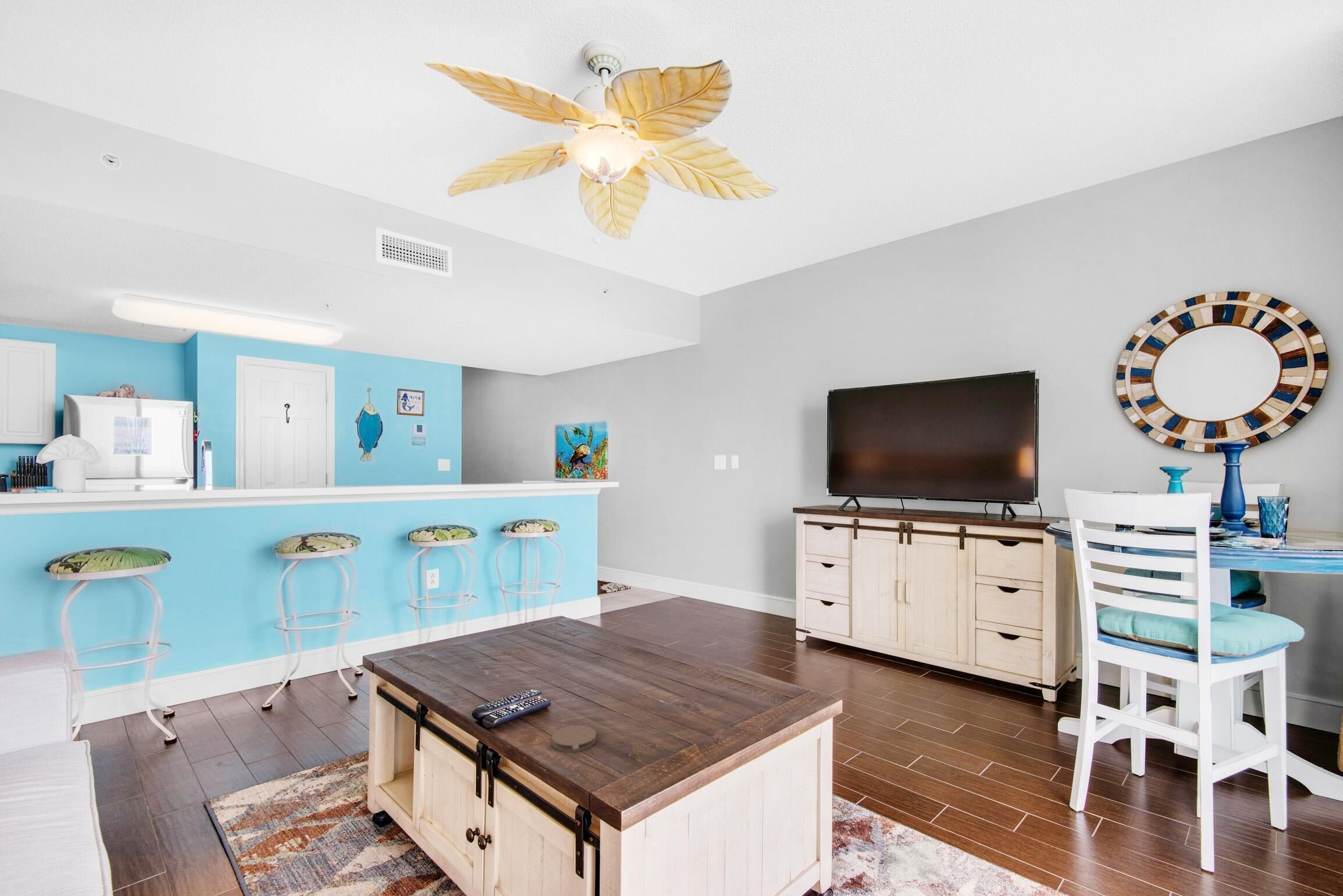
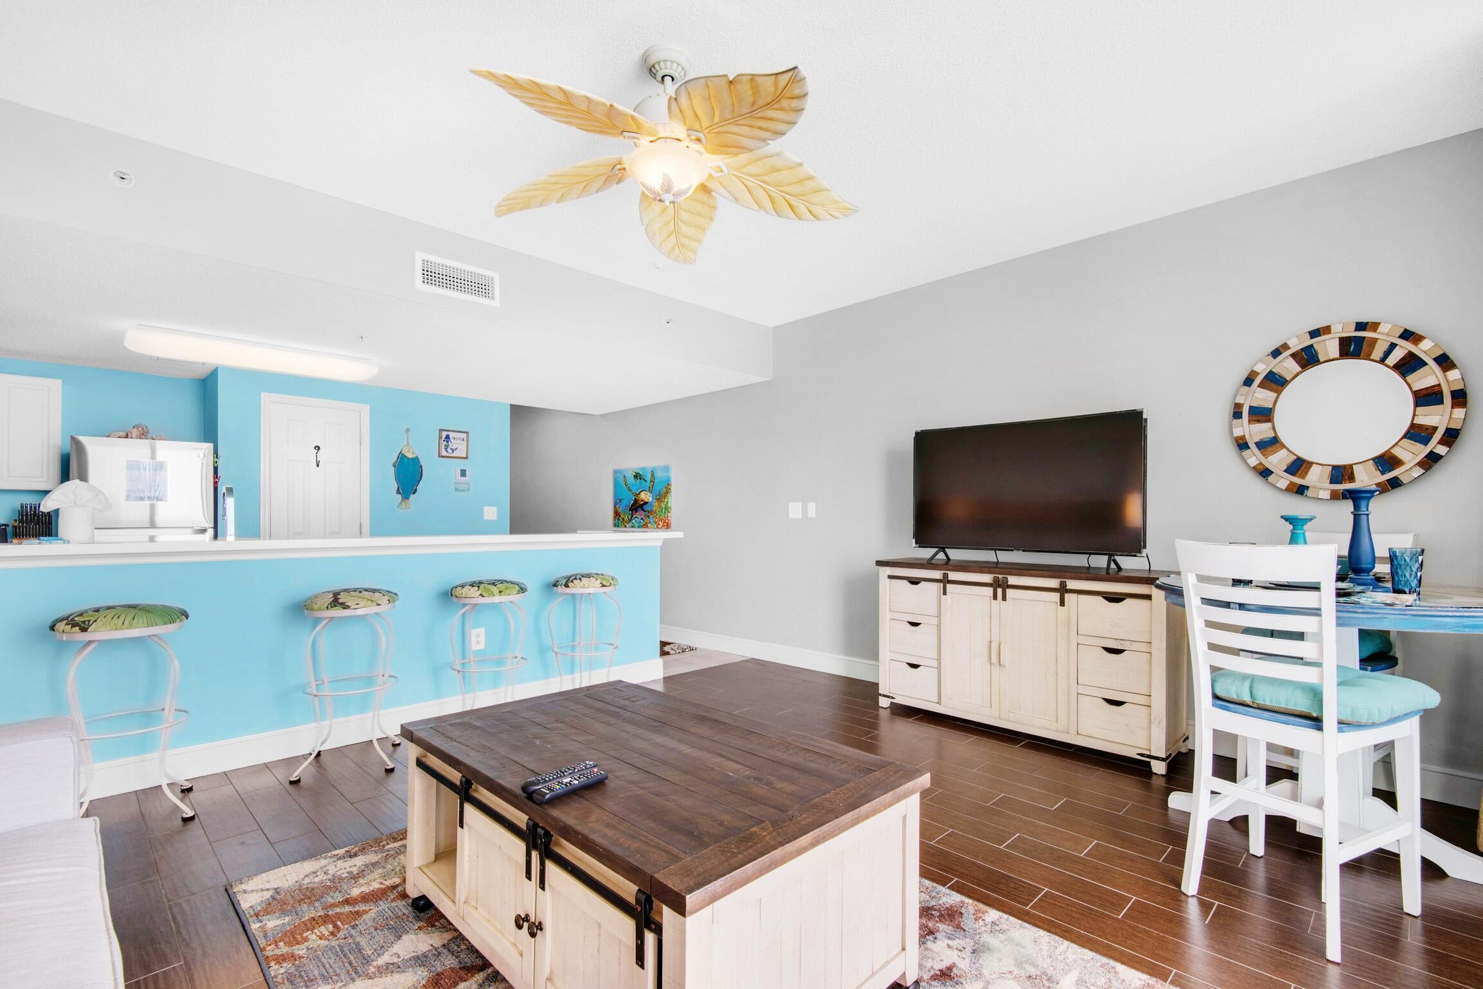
- coaster (574, 738)
